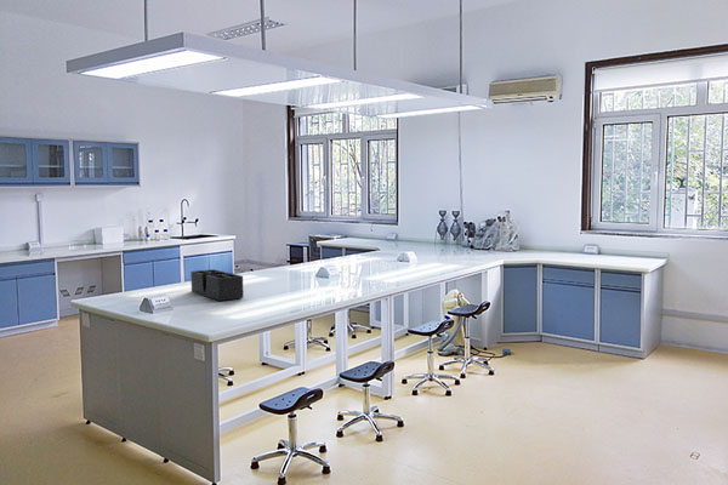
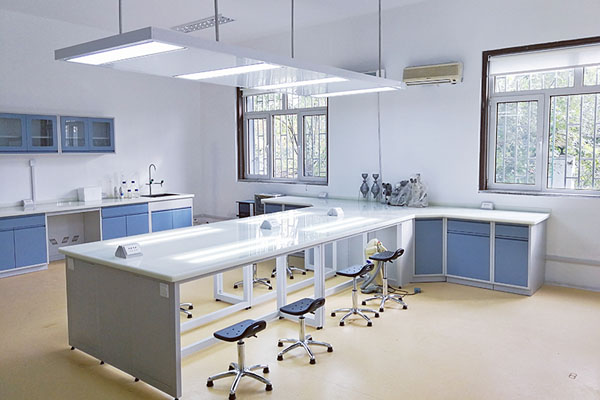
- desk organizer (216, 284)
